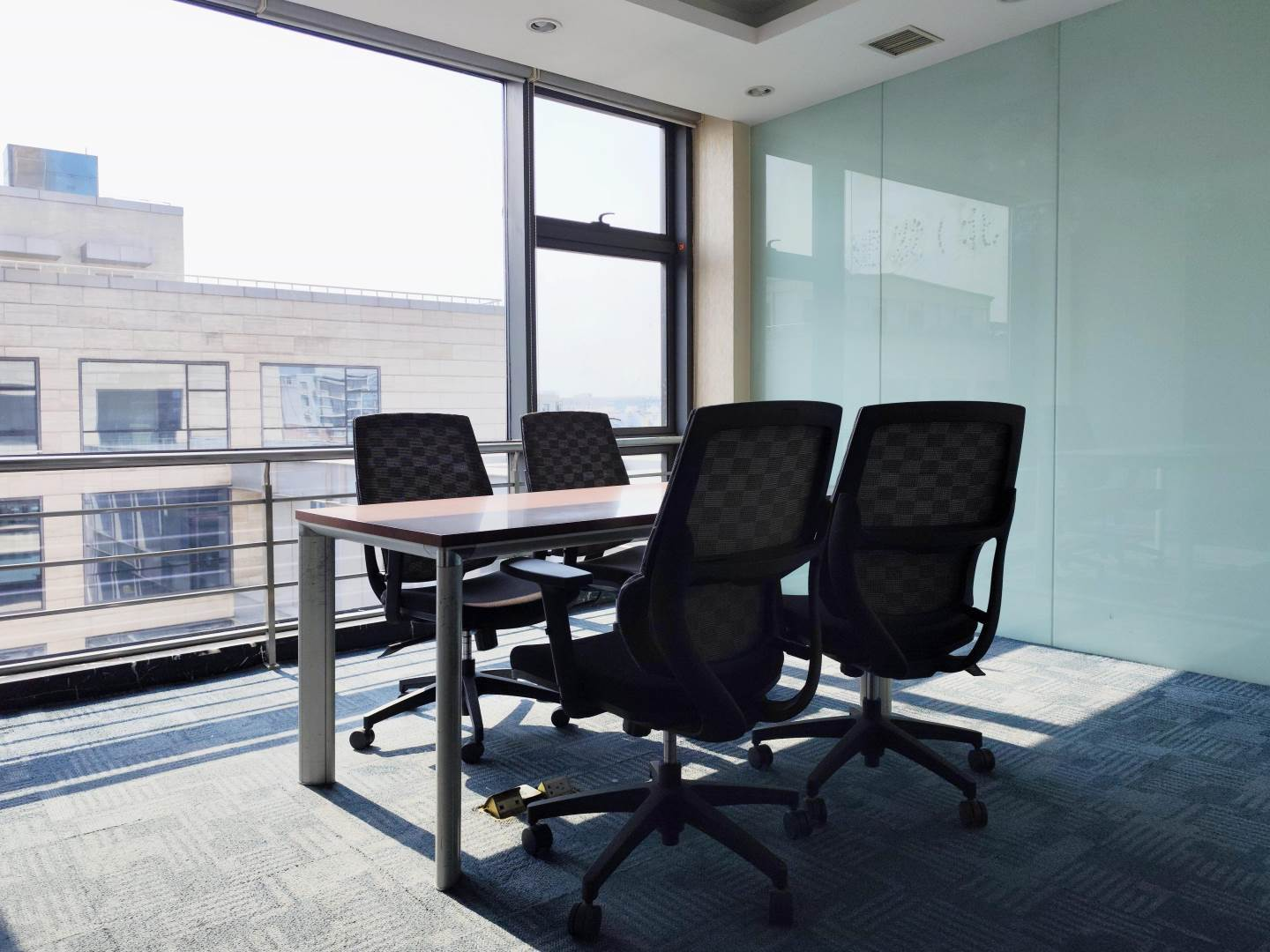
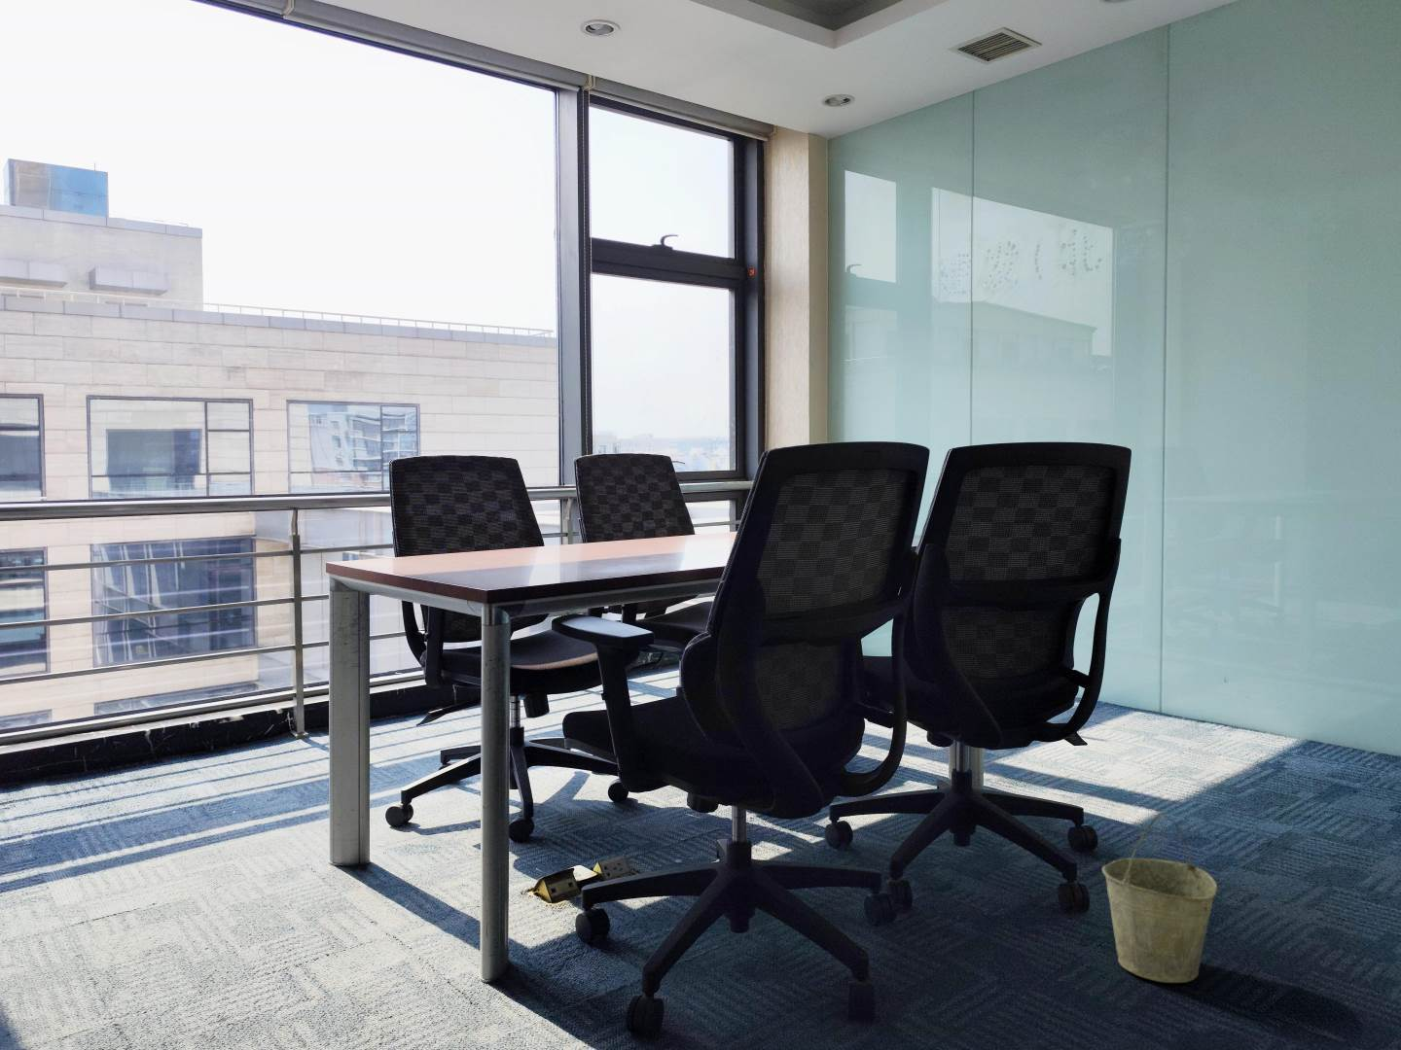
+ bucket (1159, 890)
